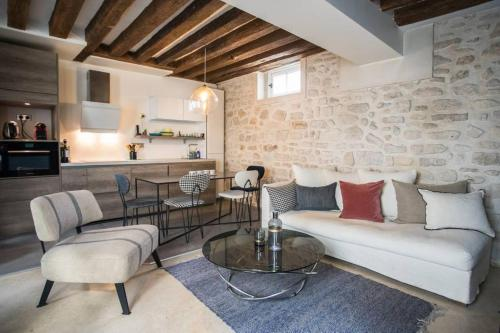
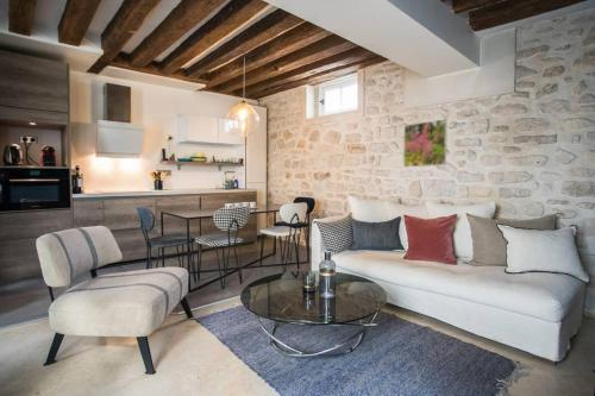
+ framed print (424, 144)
